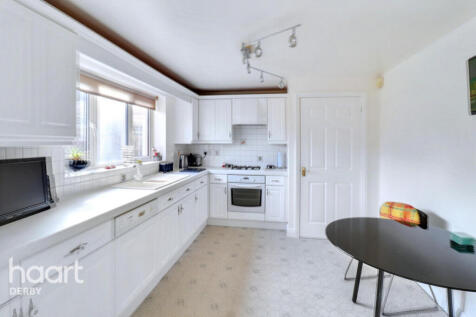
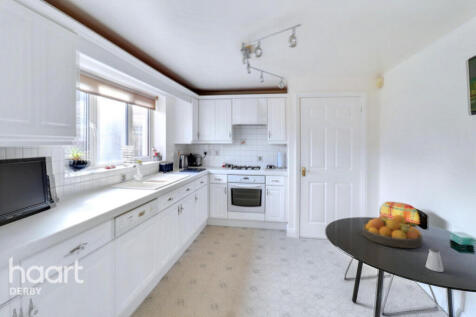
+ saltshaker (434, 258)
+ fruit bowl (390, 227)
